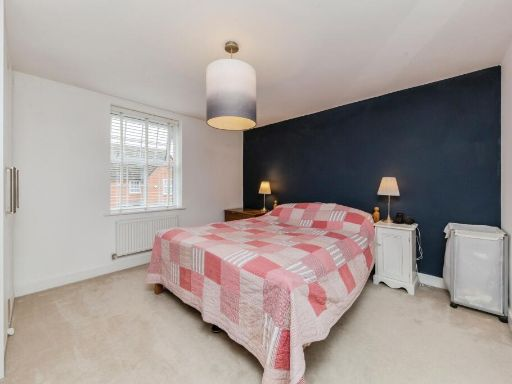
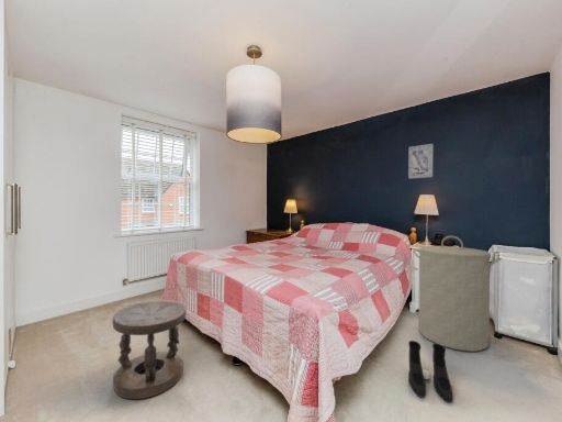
+ laundry hamper (452, 286)
+ wall art (420, 162)
+ stool (150, 344)
+ boots (427, 370)
